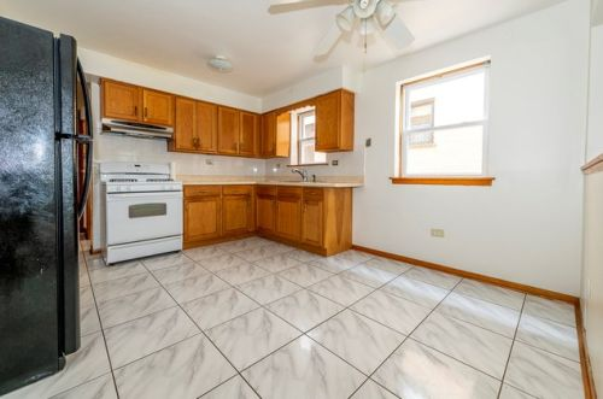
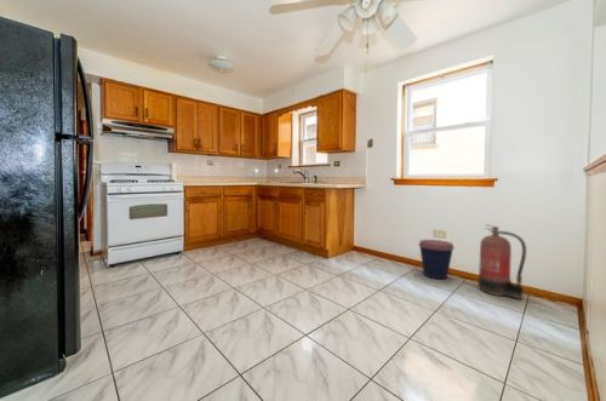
+ fire extinguisher (502, 259)
+ coffee cup (435, 258)
